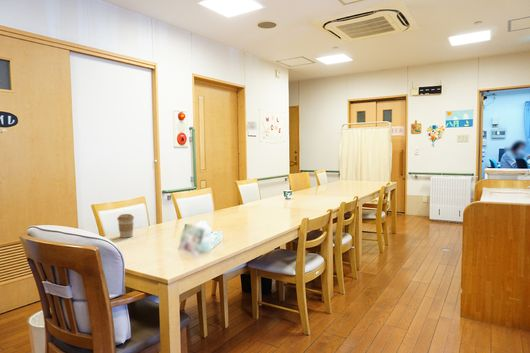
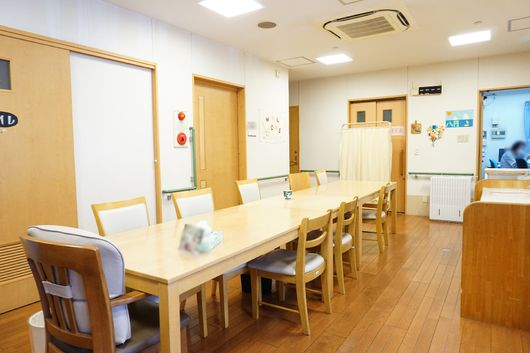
- coffee cup (126, 225)
